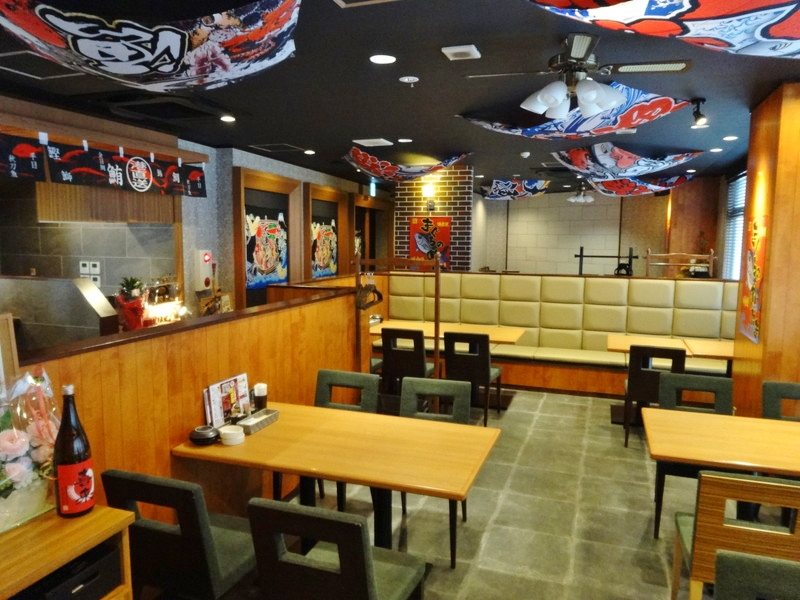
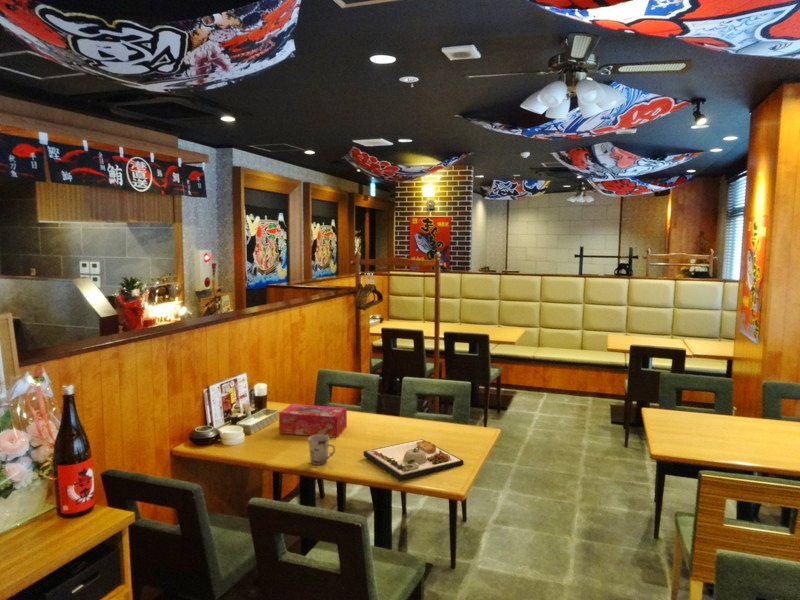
+ dinner plate (412, 452)
+ tissue box (313, 420)
+ cup (322, 450)
